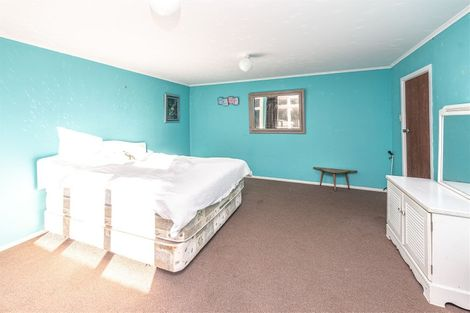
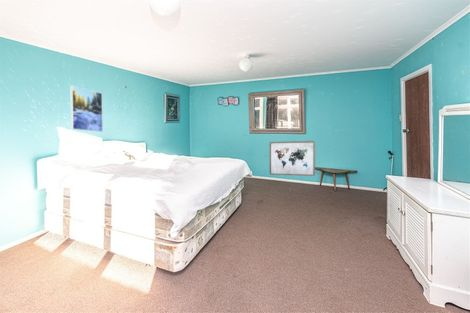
+ wall art (291, 158)
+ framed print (87, 110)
